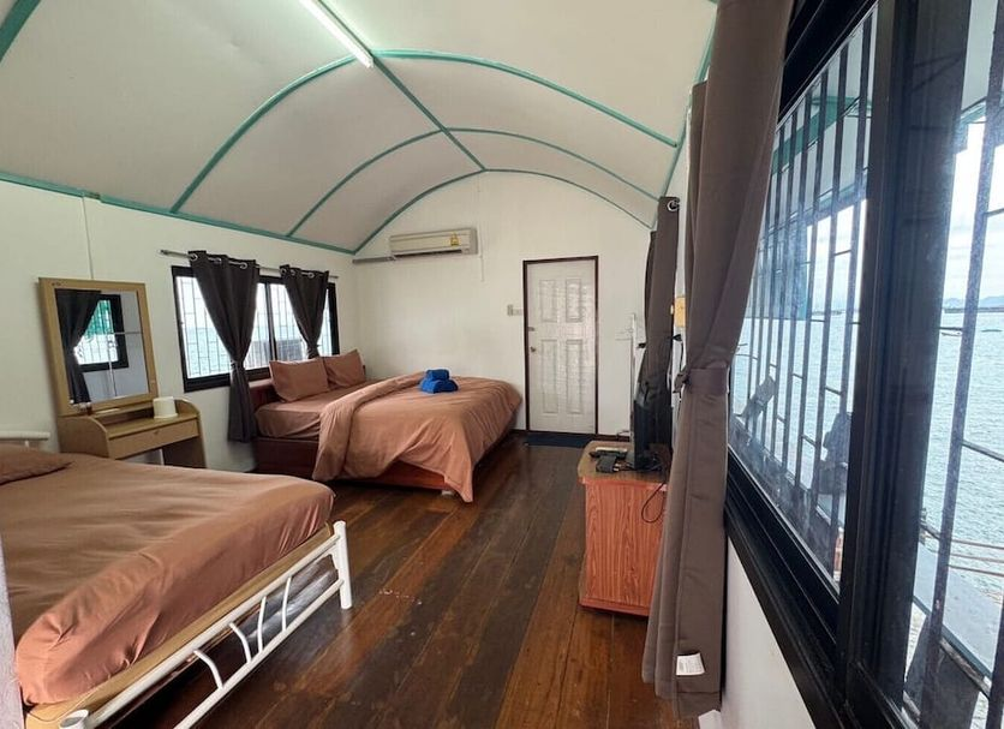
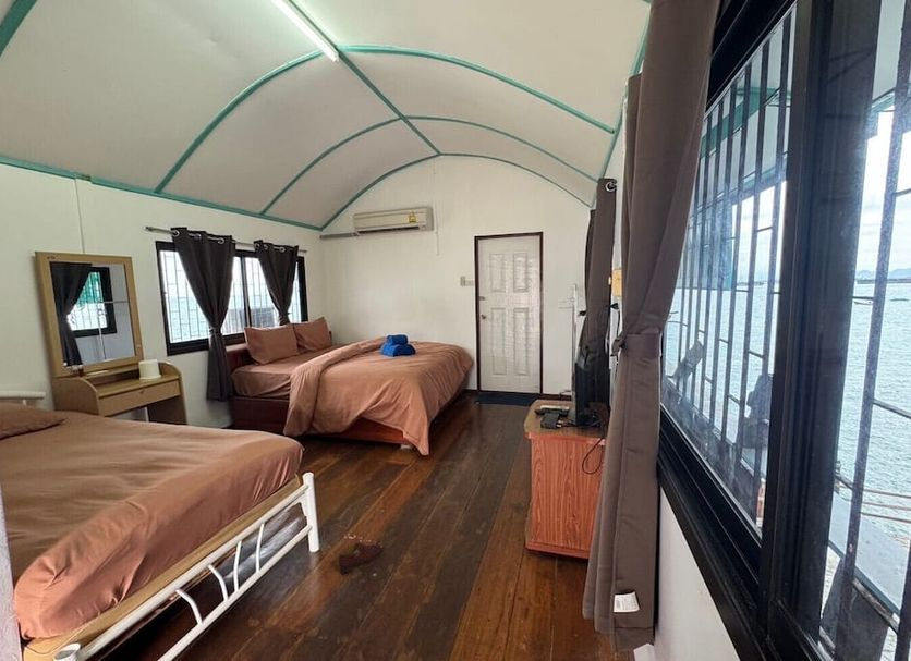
+ shoe (362, 551)
